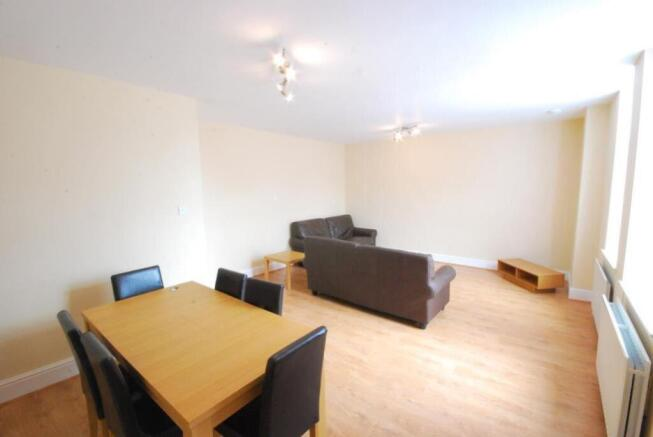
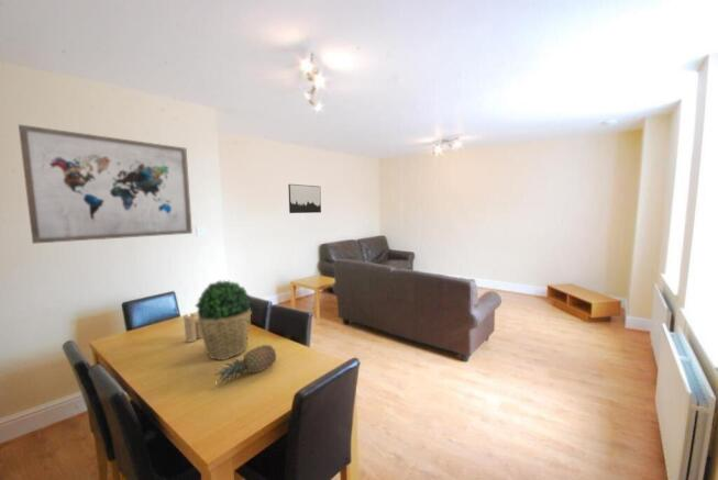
+ wall art (306, 199)
+ wall art (120, 188)
+ fruit (245, 362)
+ candle (195, 324)
+ potted plant (224, 316)
